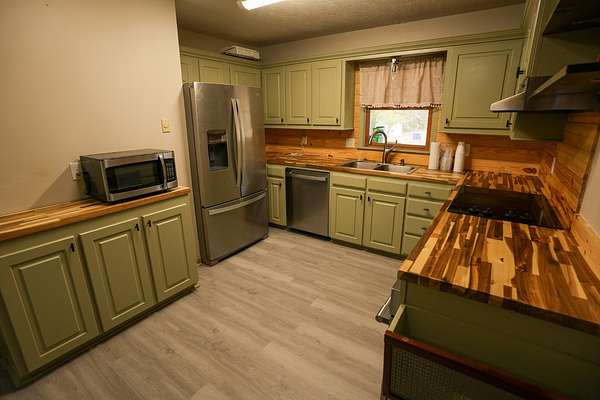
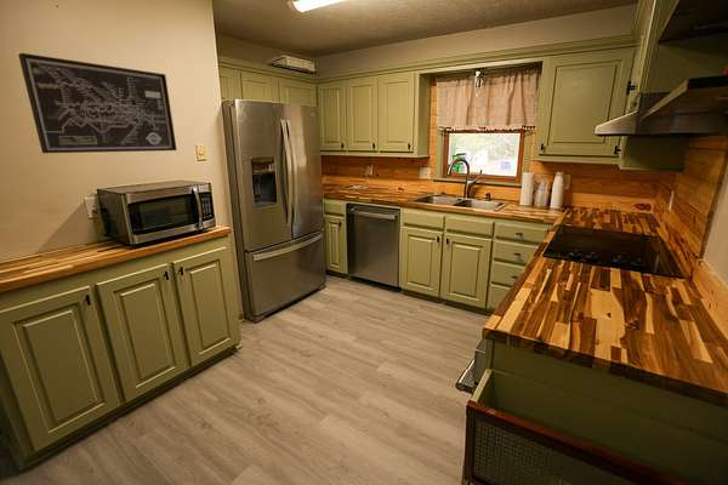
+ wall art (109, 109)
